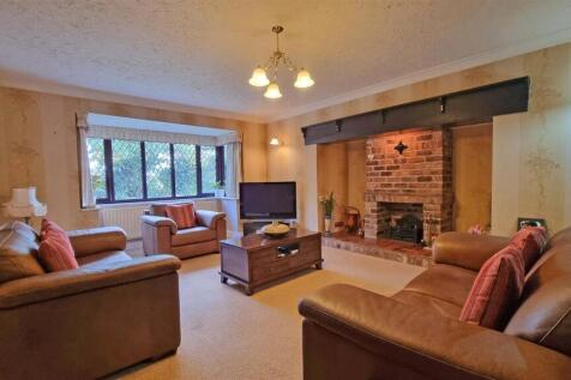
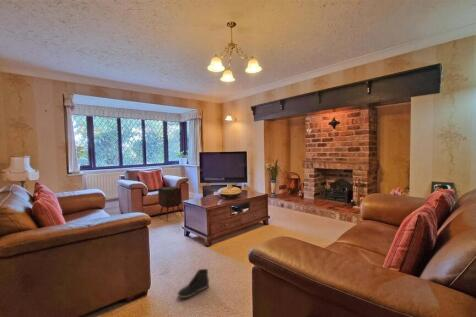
+ side table (170, 202)
+ sneaker (193, 282)
